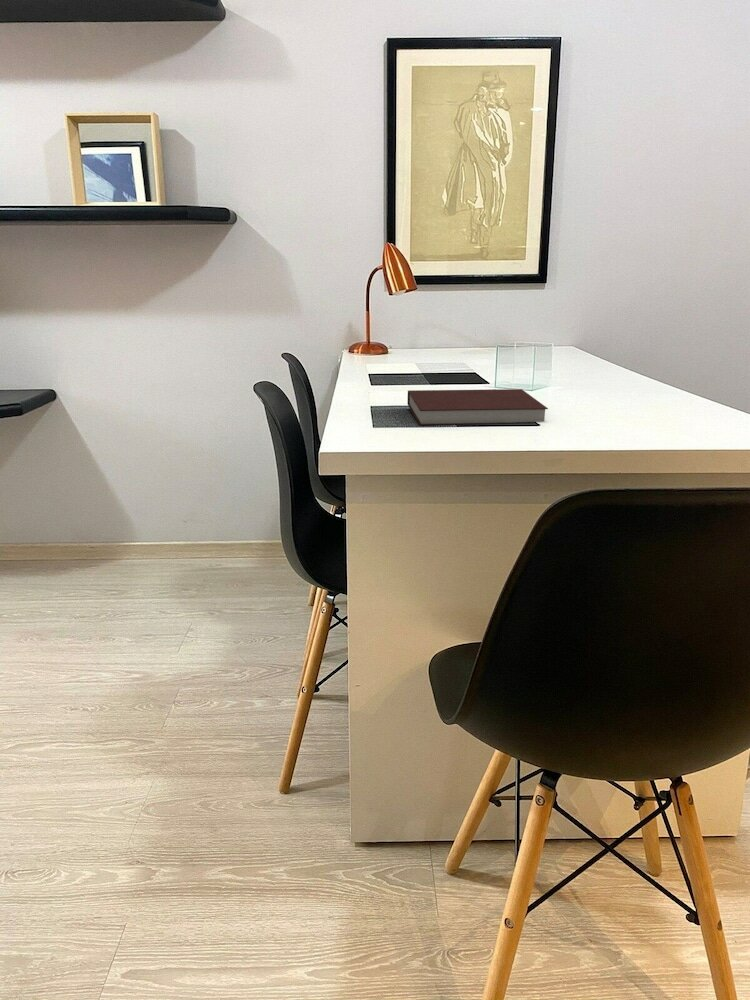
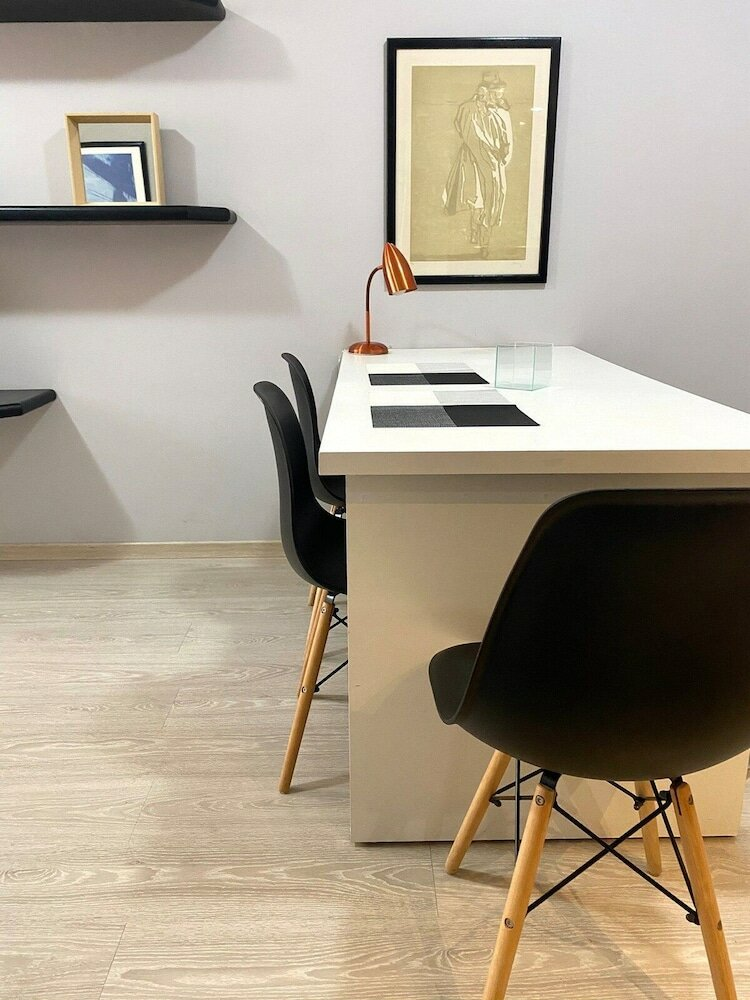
- notebook (473, 406)
